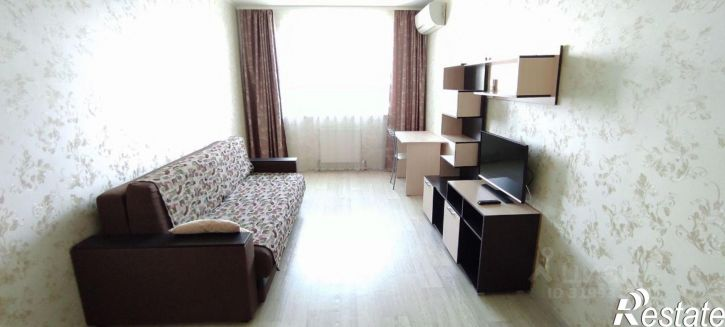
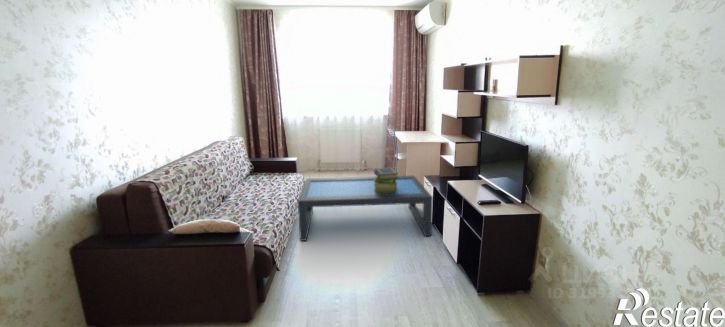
+ stack of books (386, 179)
+ coffee table (363, 204)
